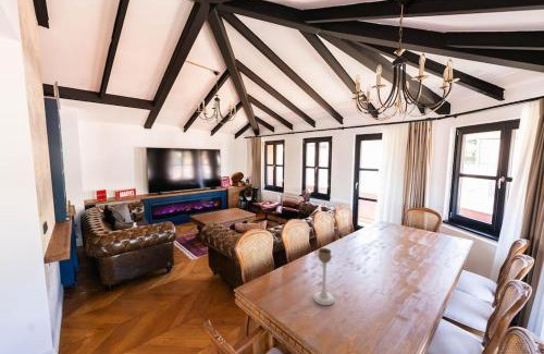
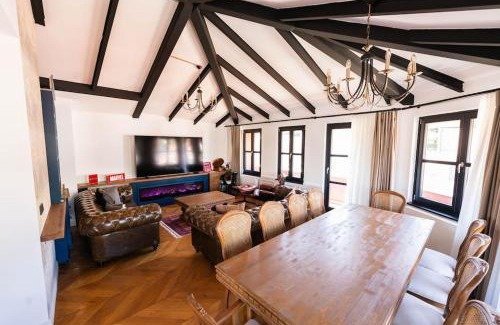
- candle holder (324, 274)
